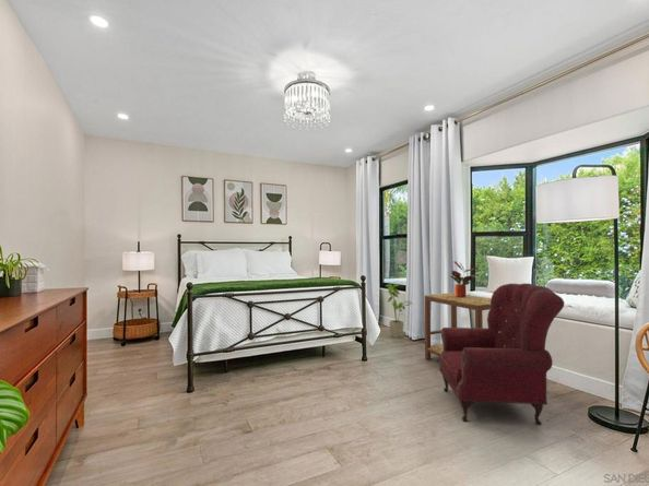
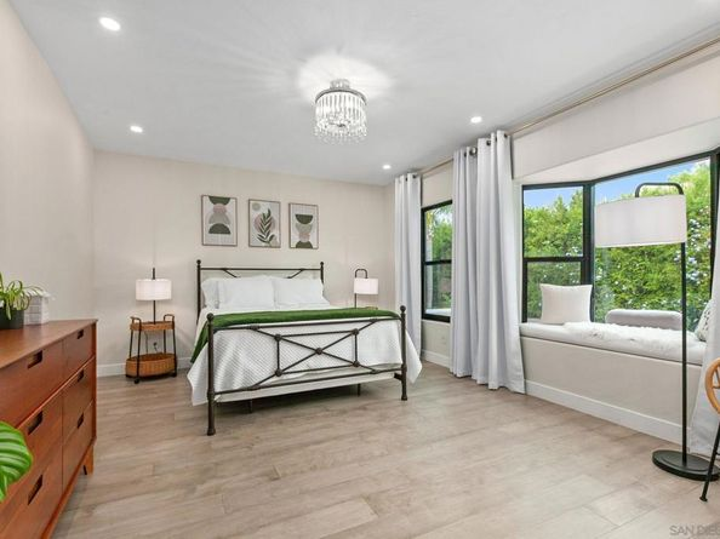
- side table (456, 327)
- potted plant (463, 278)
- armchair (494, 344)
- house plant (396, 309)
